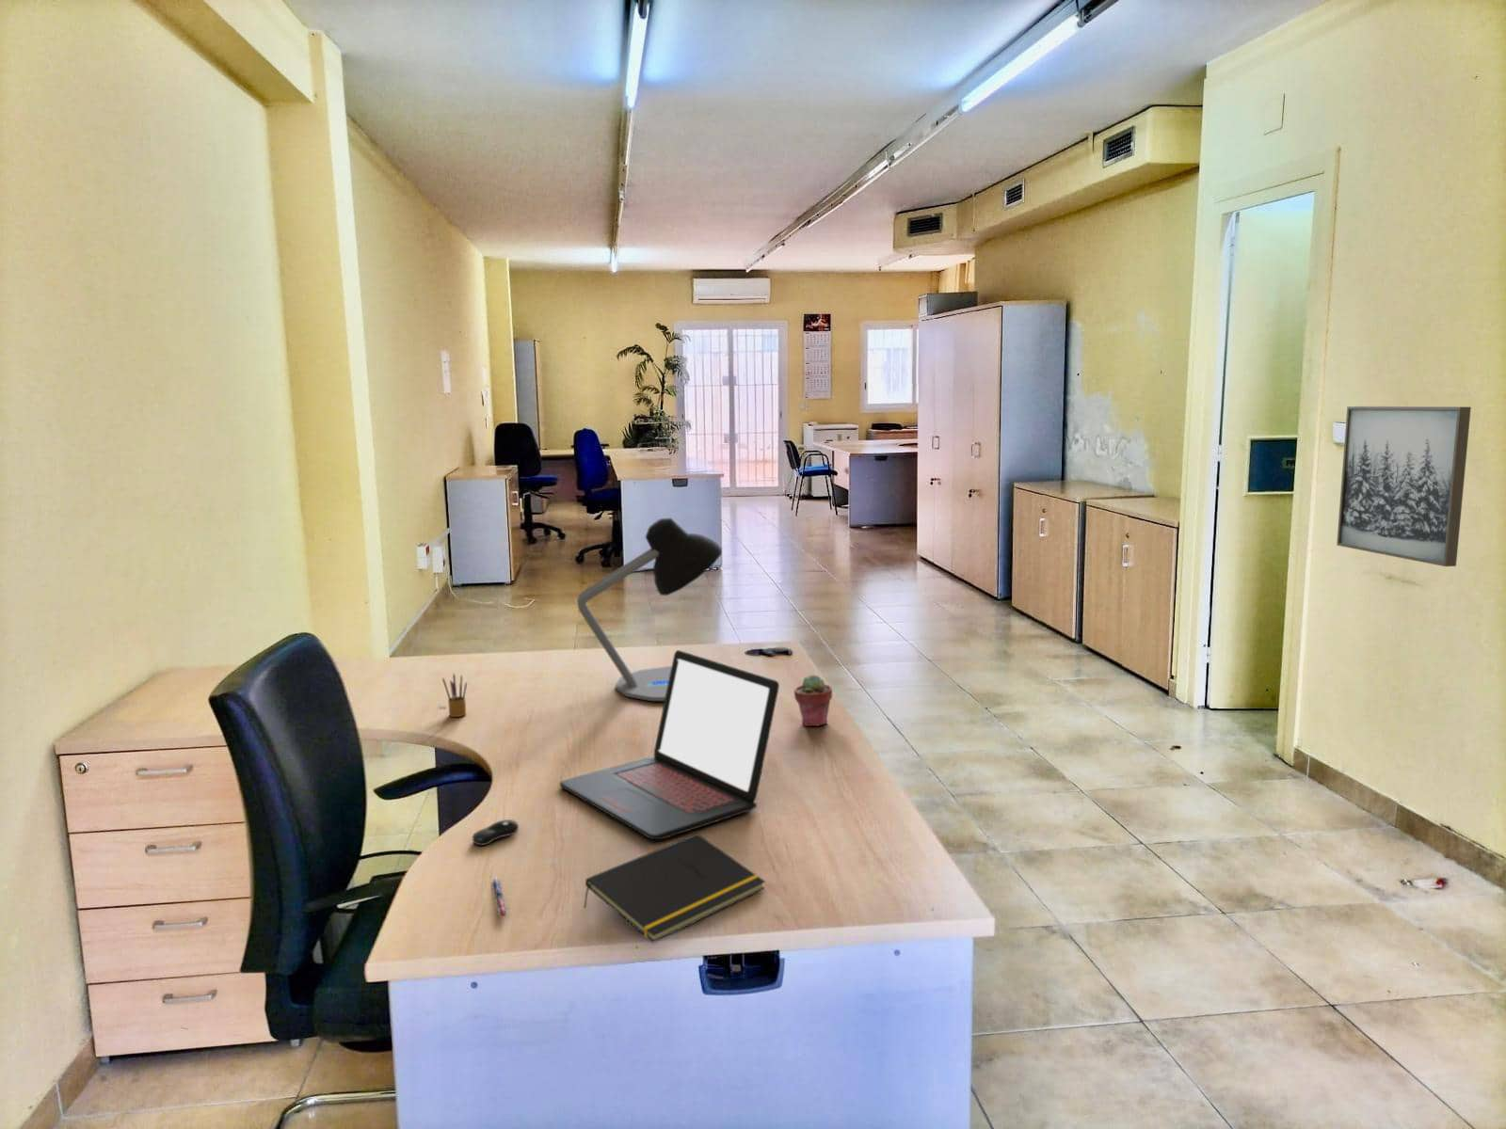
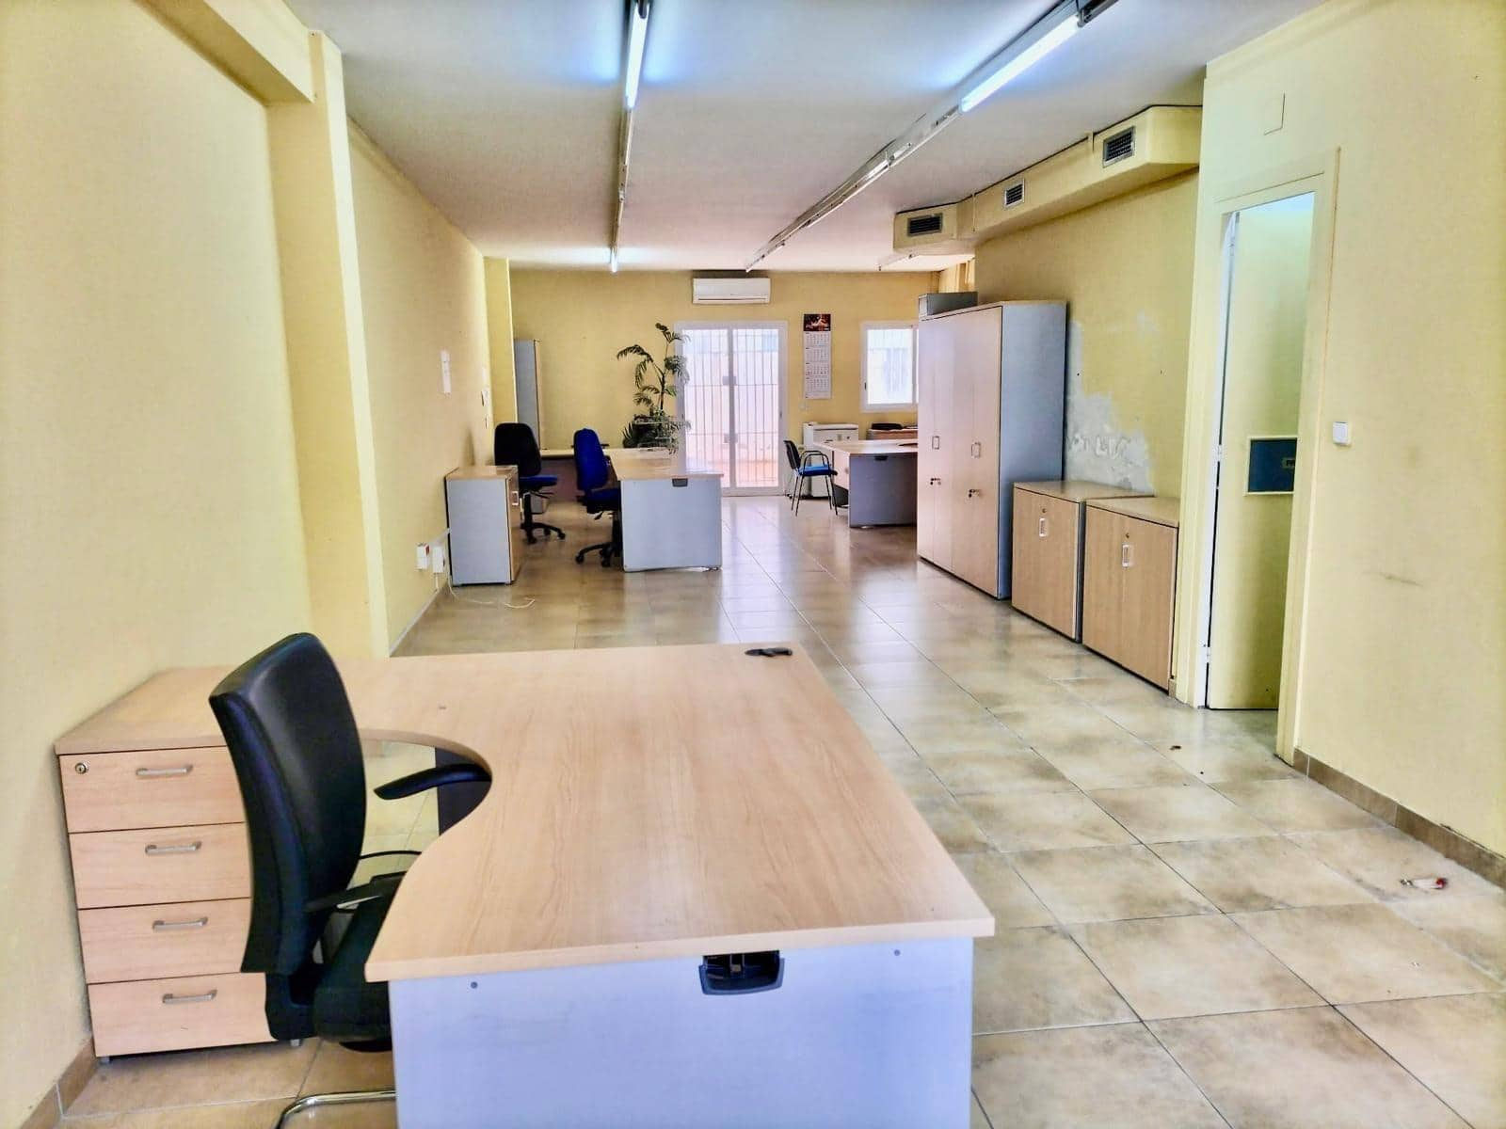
- notepad (677, 884)
- laptop (665, 735)
- potted succulent (813, 699)
- pencil box (455, 694)
- pen (499, 894)
- desk lamp (661, 594)
- wall art (1398, 480)
- computer mouse (505, 824)
